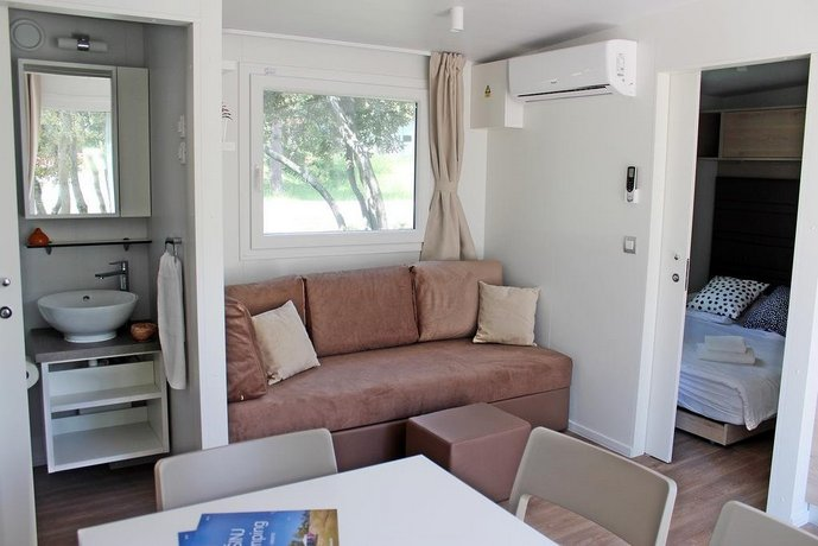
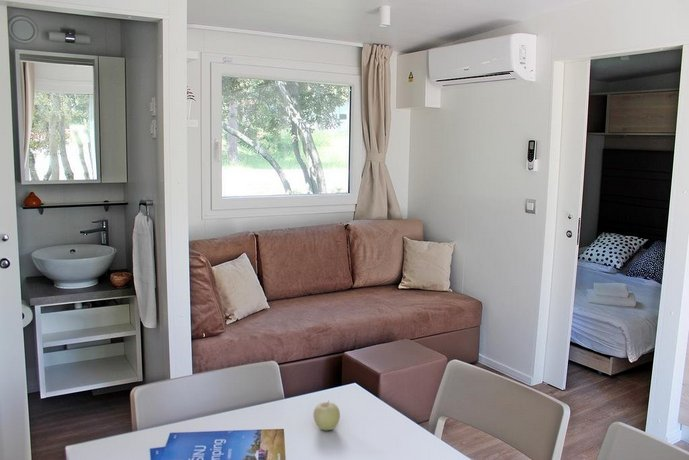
+ fruit (326, 413)
